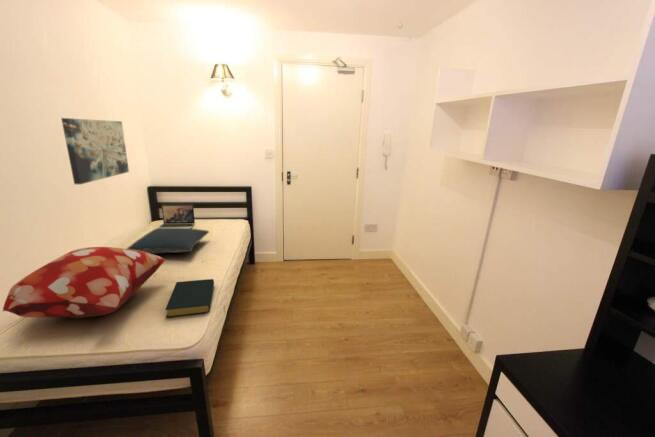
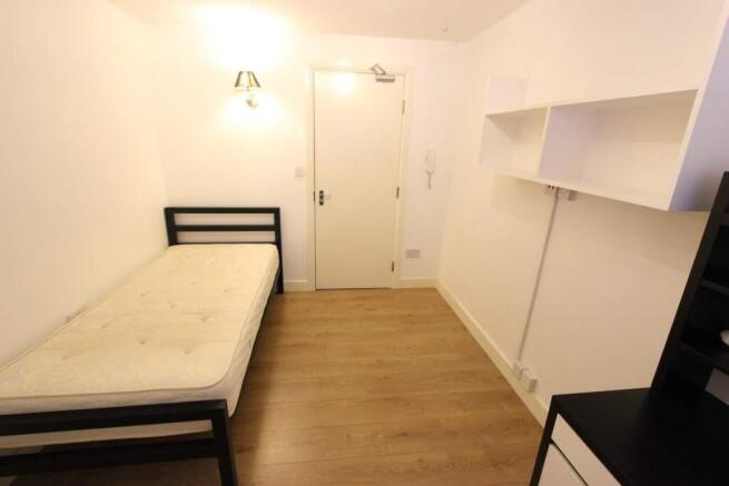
- wall art (100, 149)
- laptop (175, 217)
- hardback book (192, 296)
- decorative pillow (96, 280)
- pillow (171, 240)
